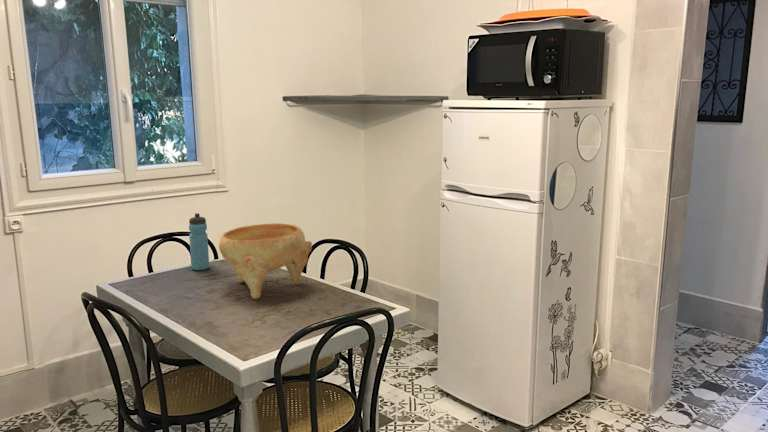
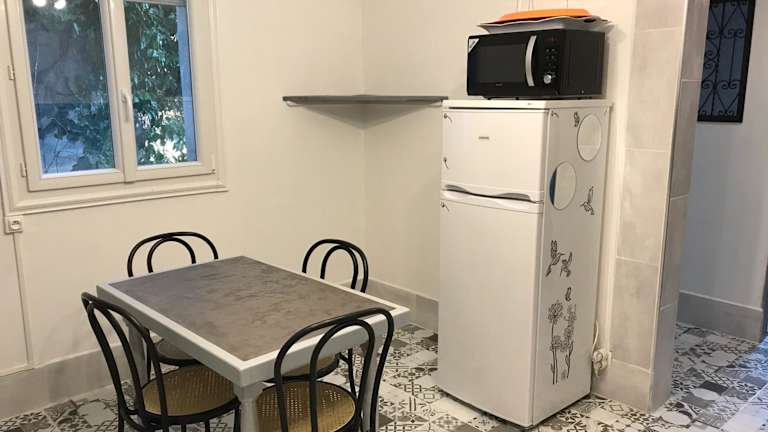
- water bottle (198, 241)
- decorative bowl (263, 258)
